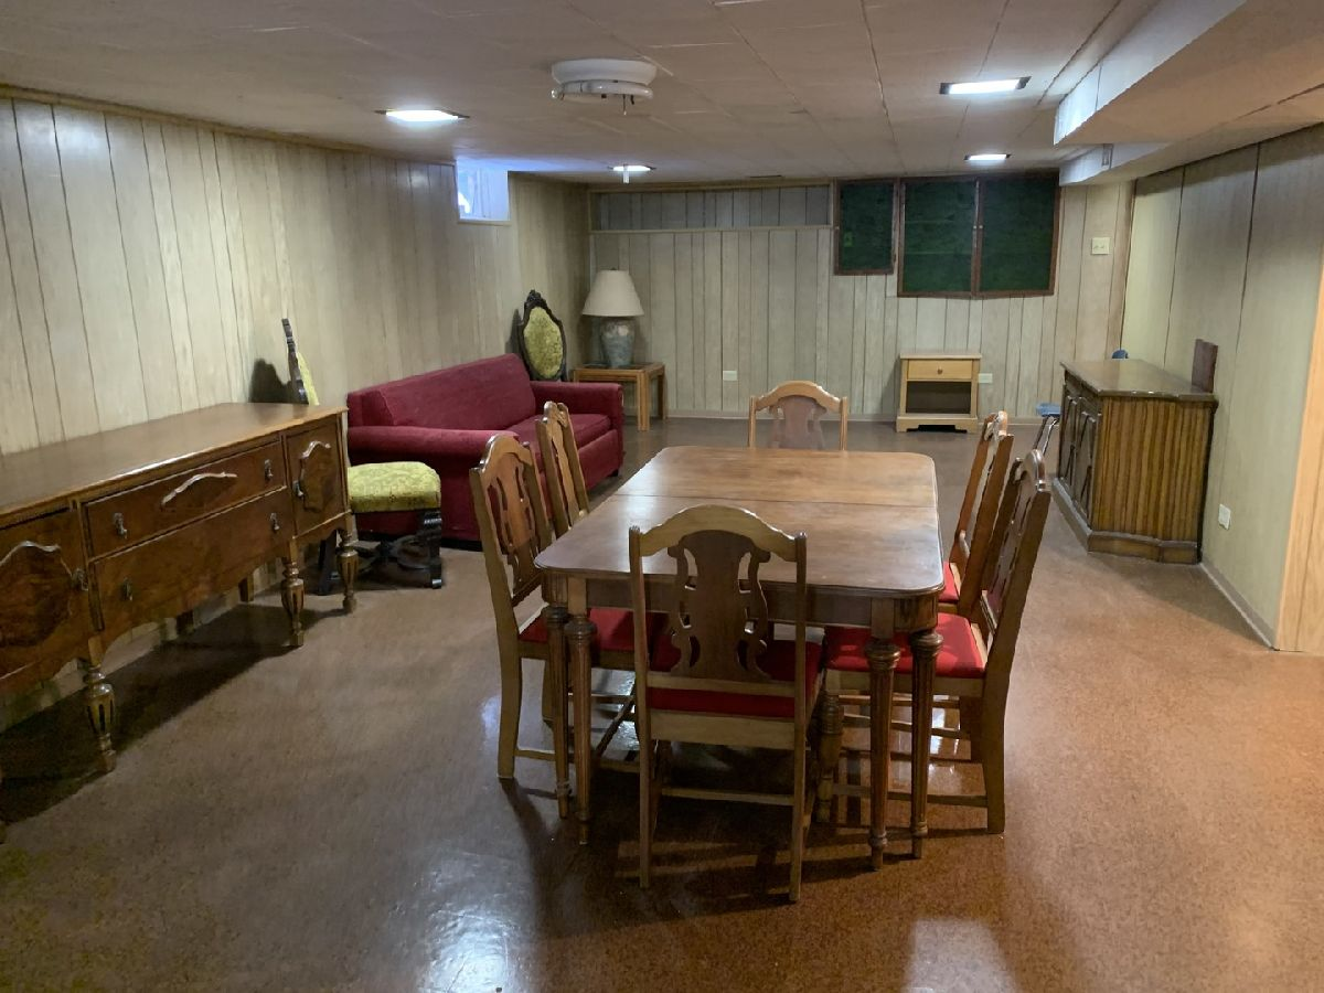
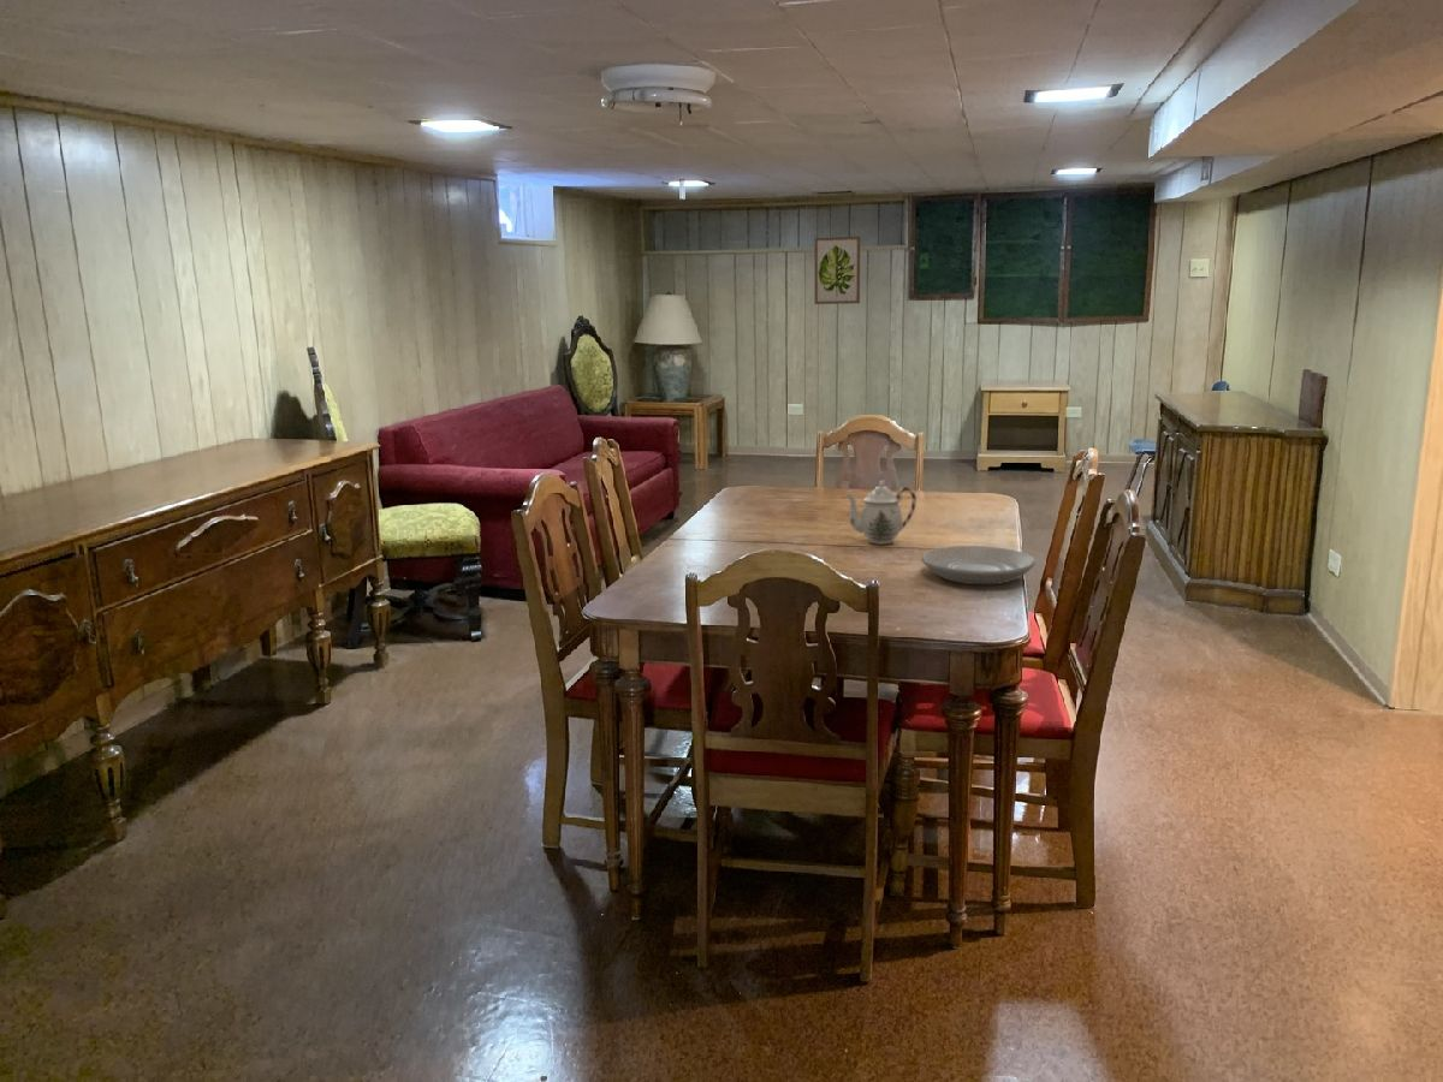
+ plate (976, 566)
+ teapot (879, 511)
+ wall art (837, 270)
